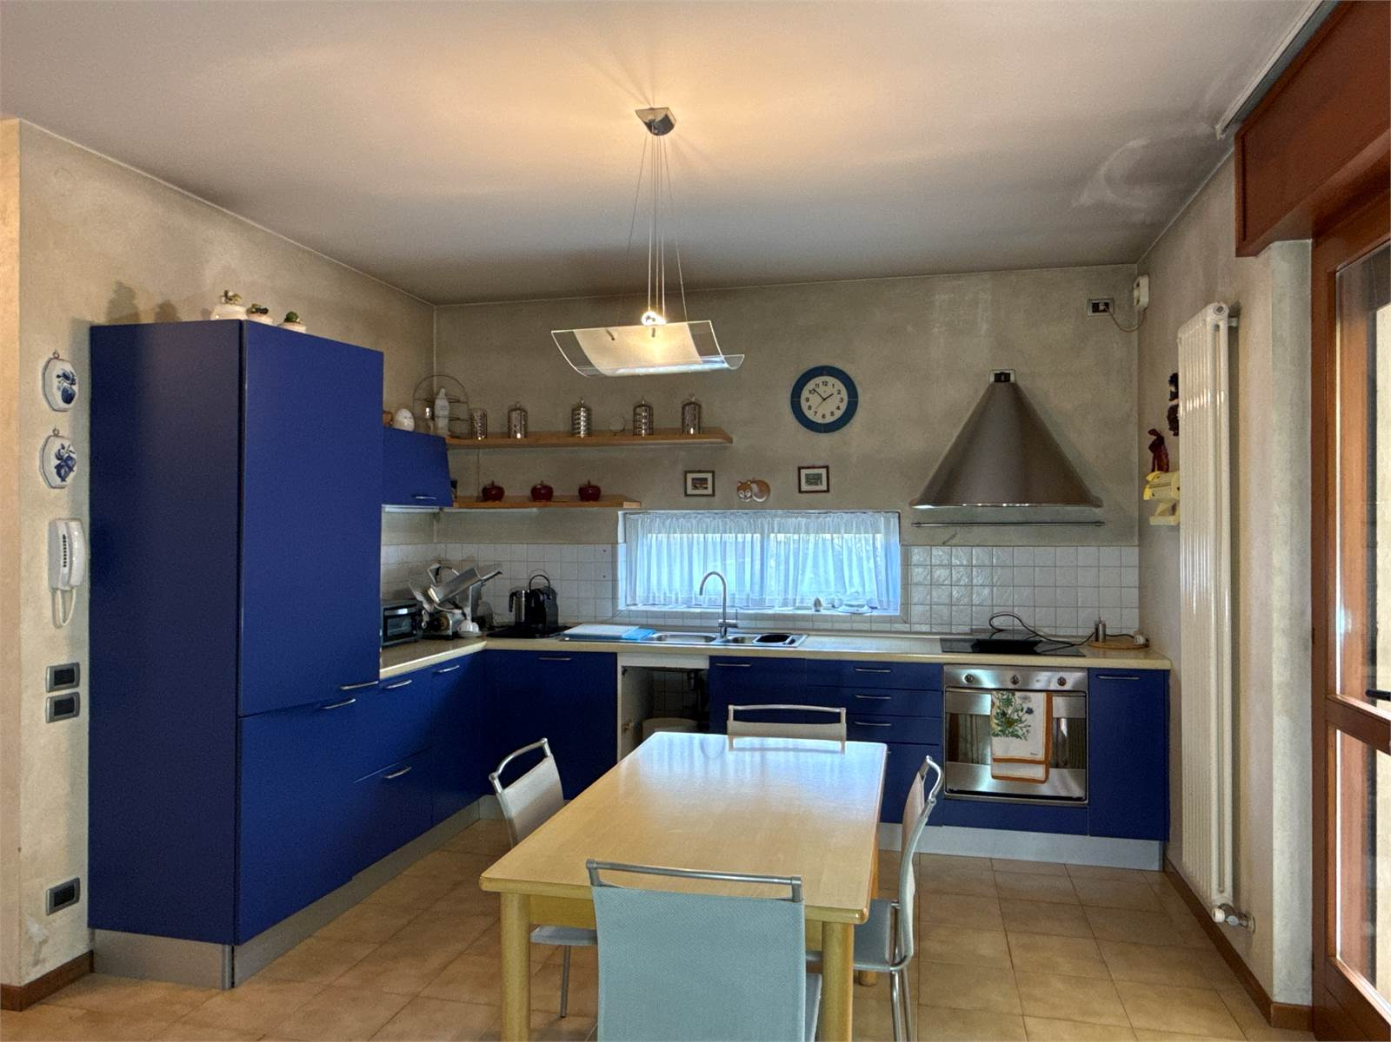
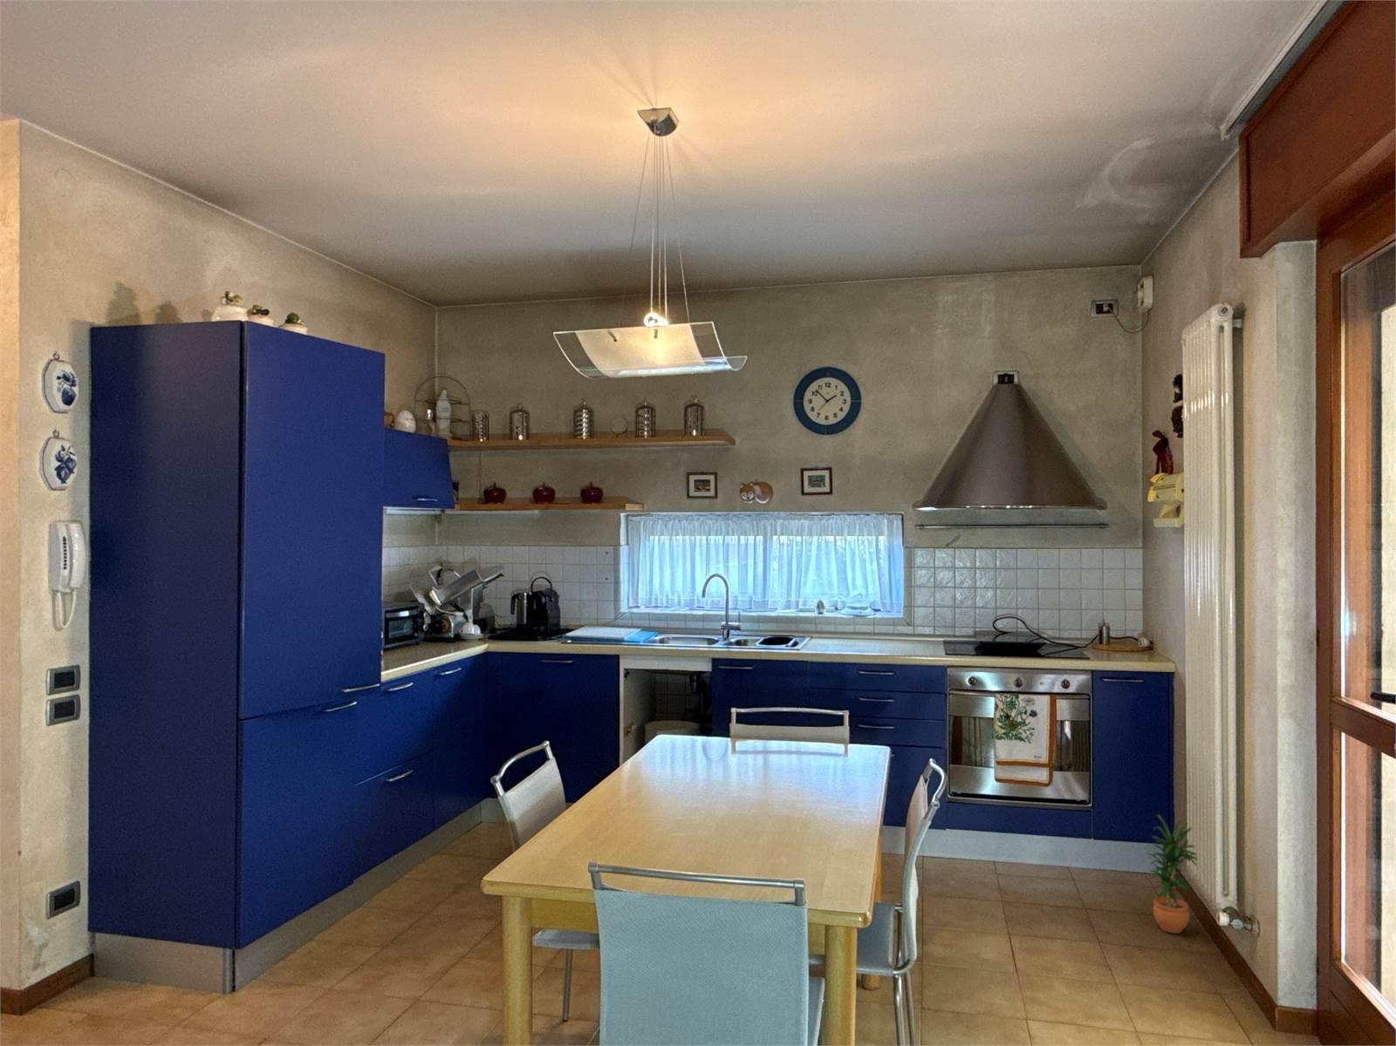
+ potted plant (1174, 876)
